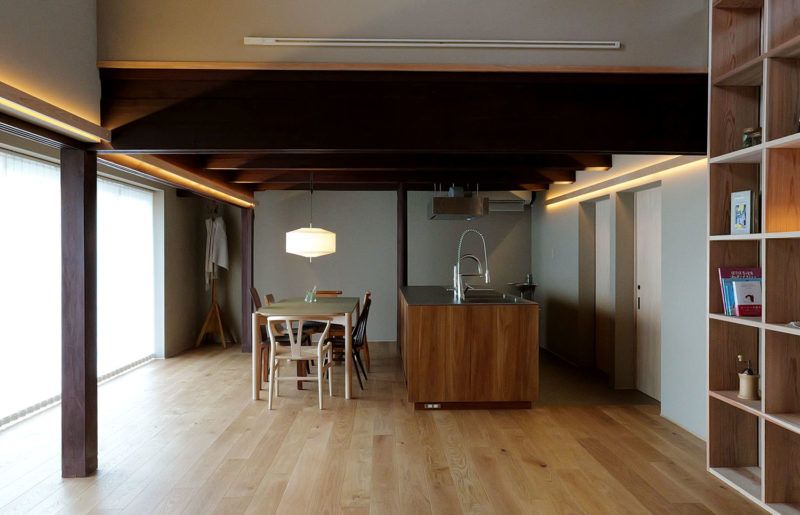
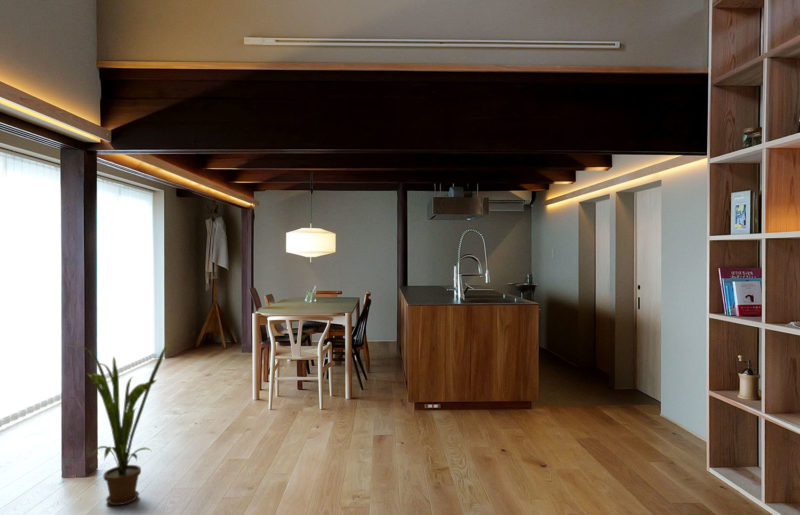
+ house plant (112, 422)
